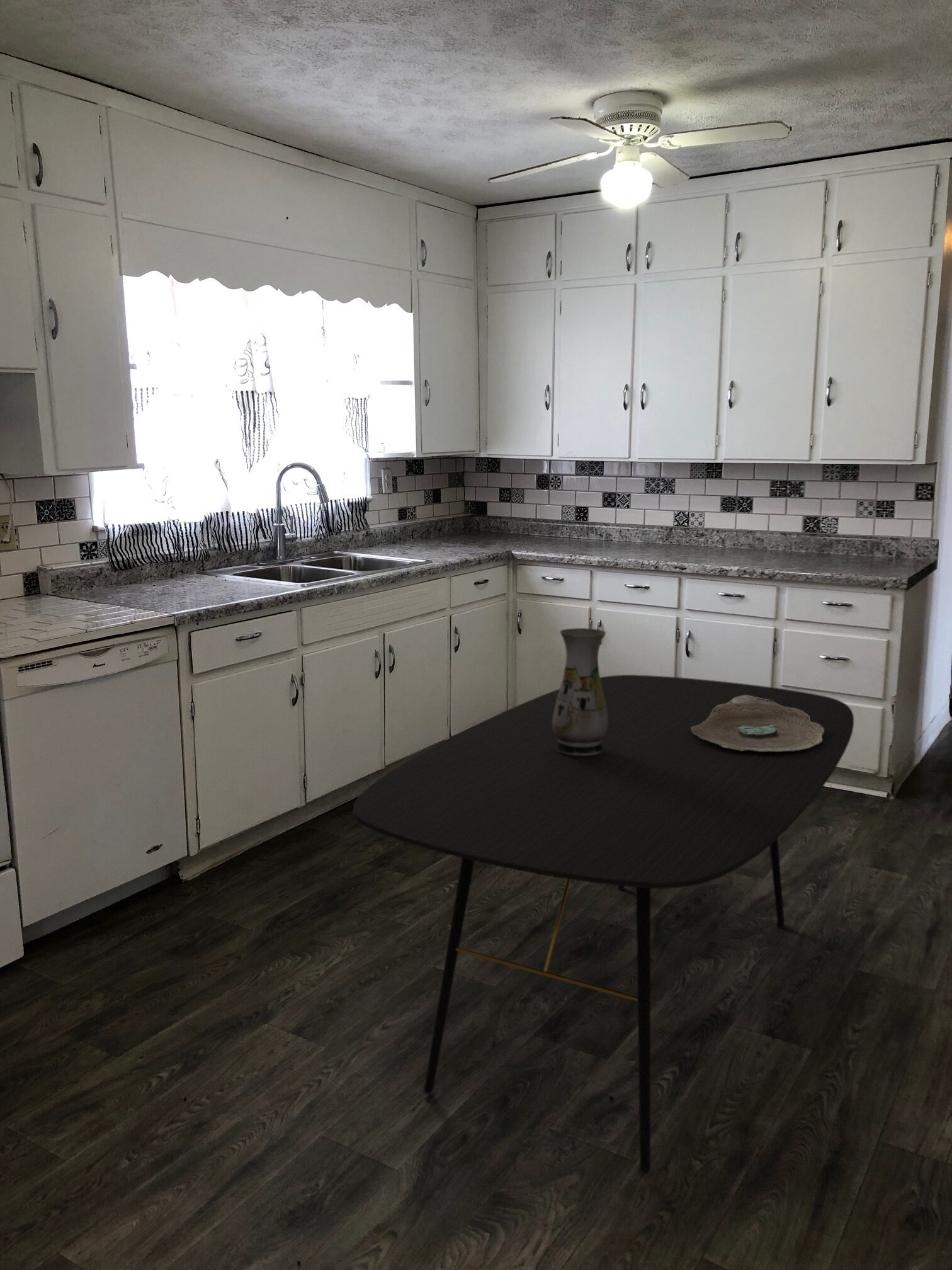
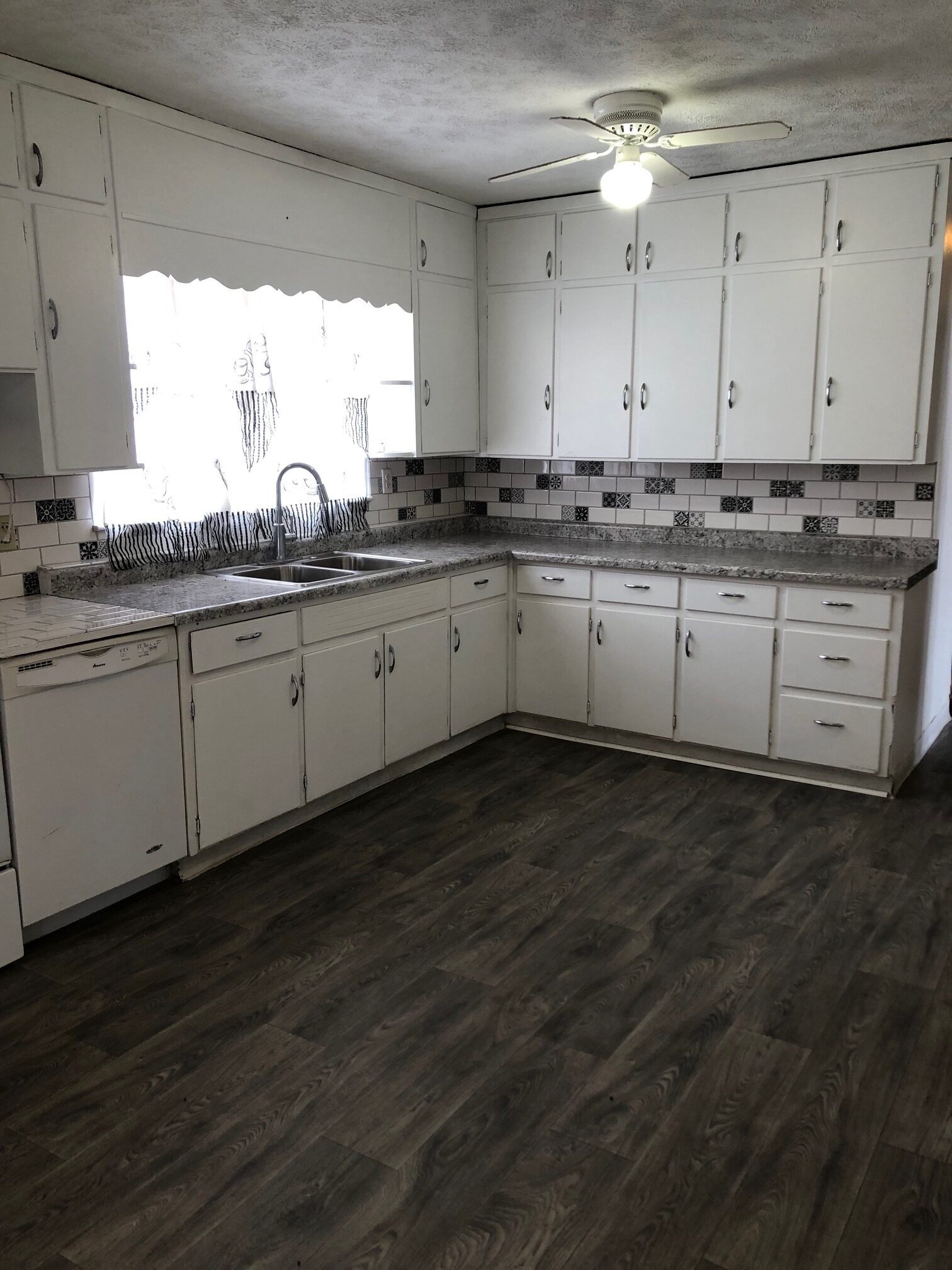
- dining table (636, 875)
- vase (580, 695)
- decorative bowl (757, 728)
